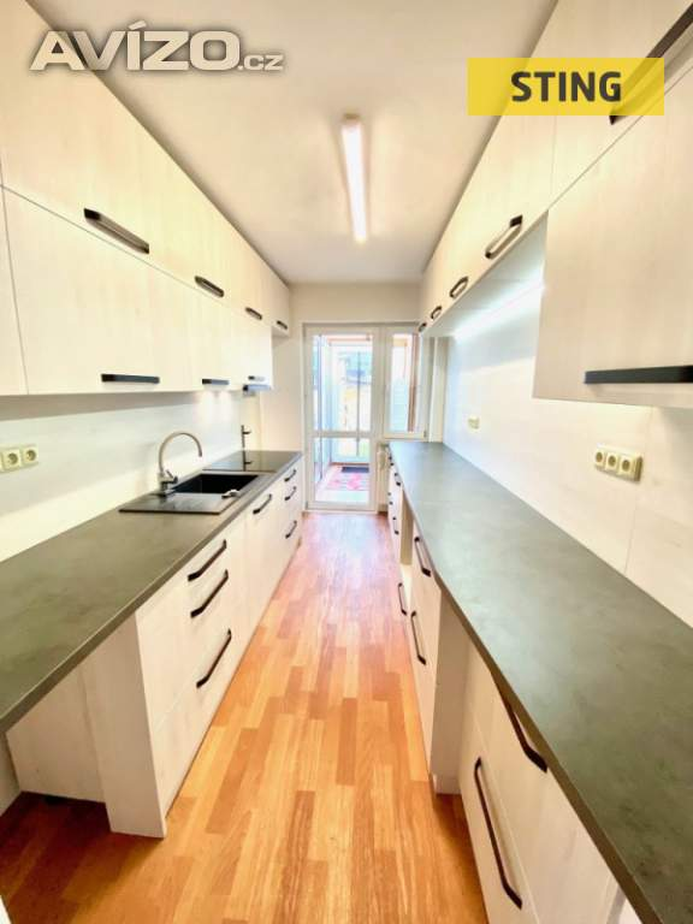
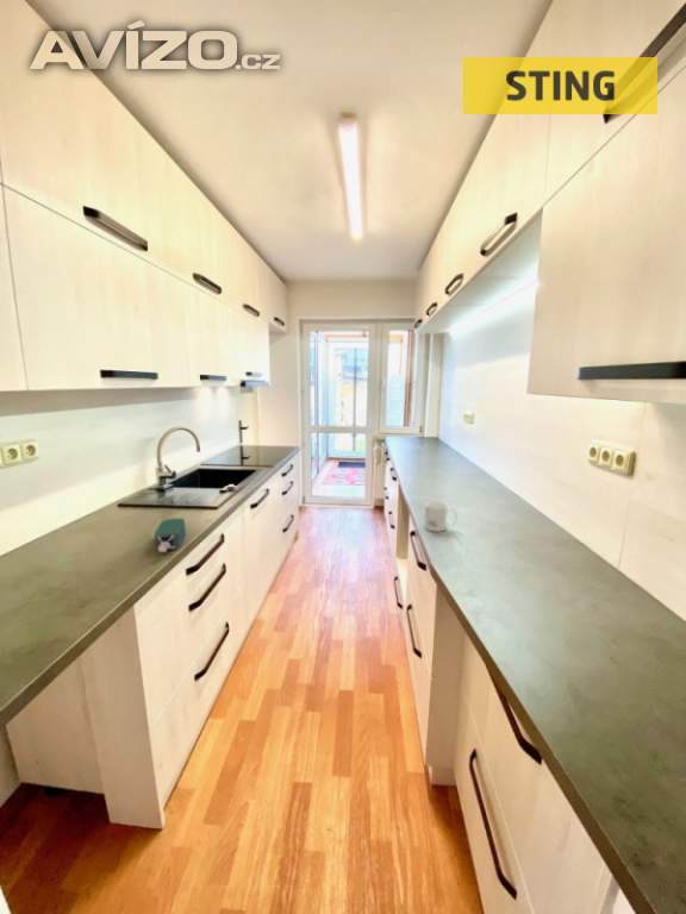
+ bottle (169, 534)
+ mug (441, 517)
